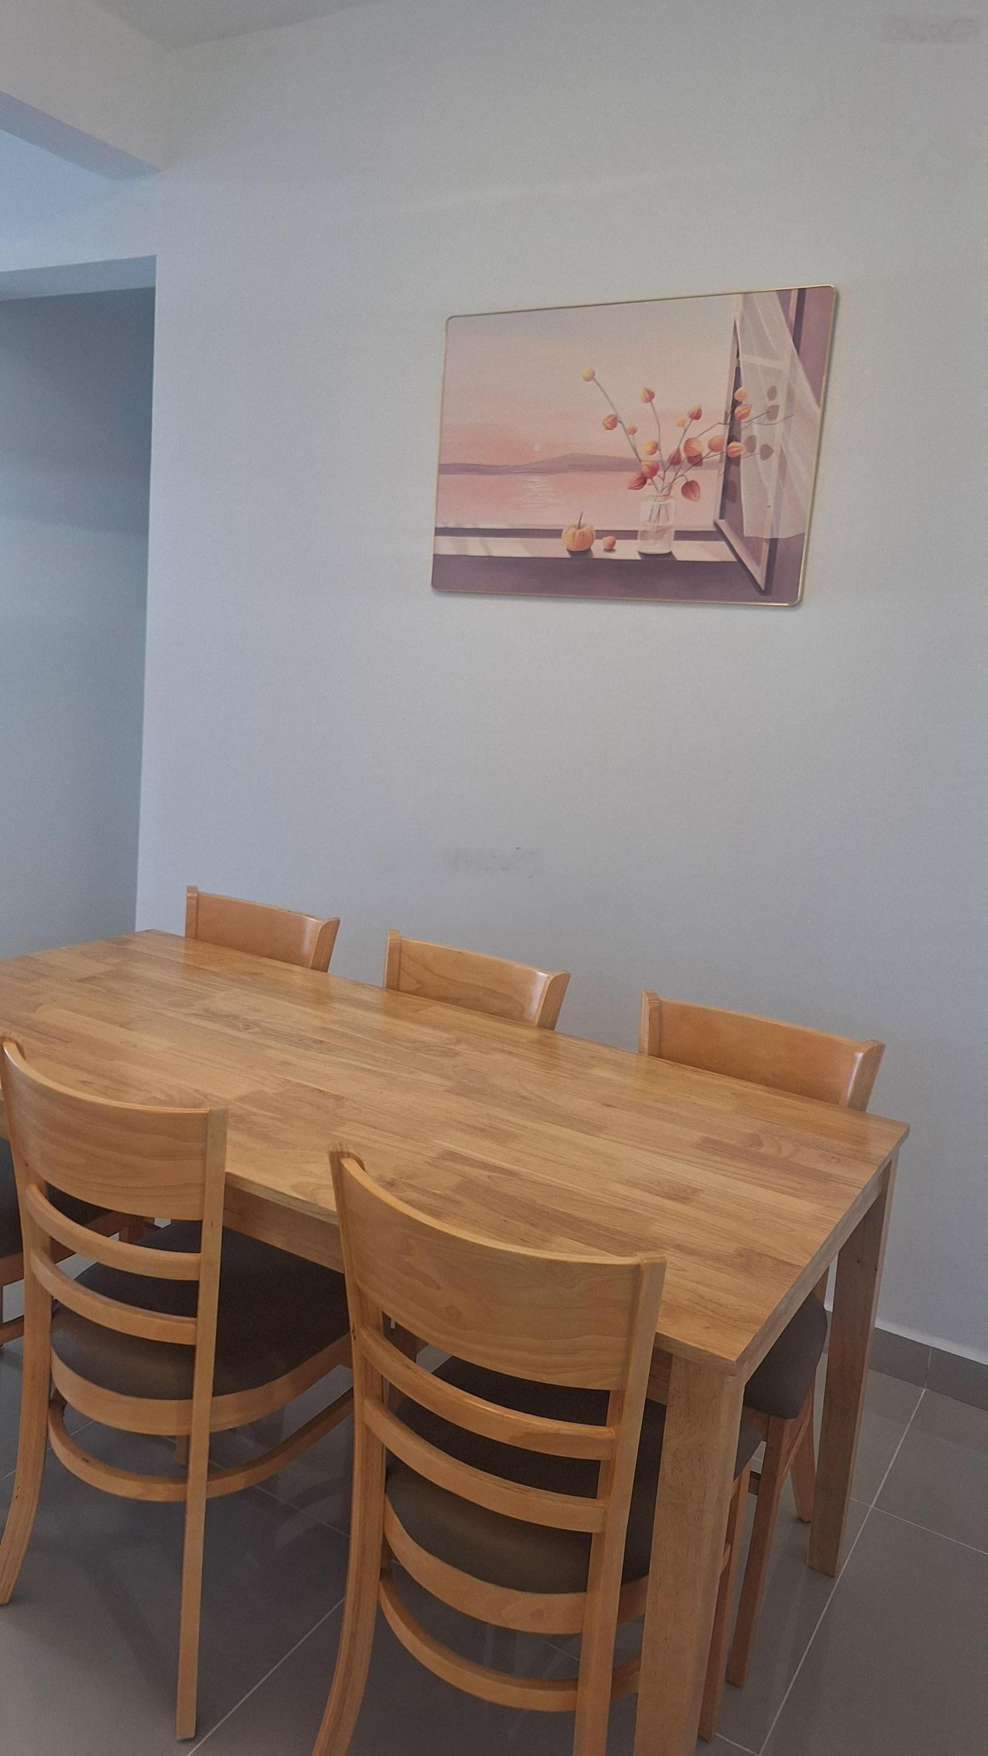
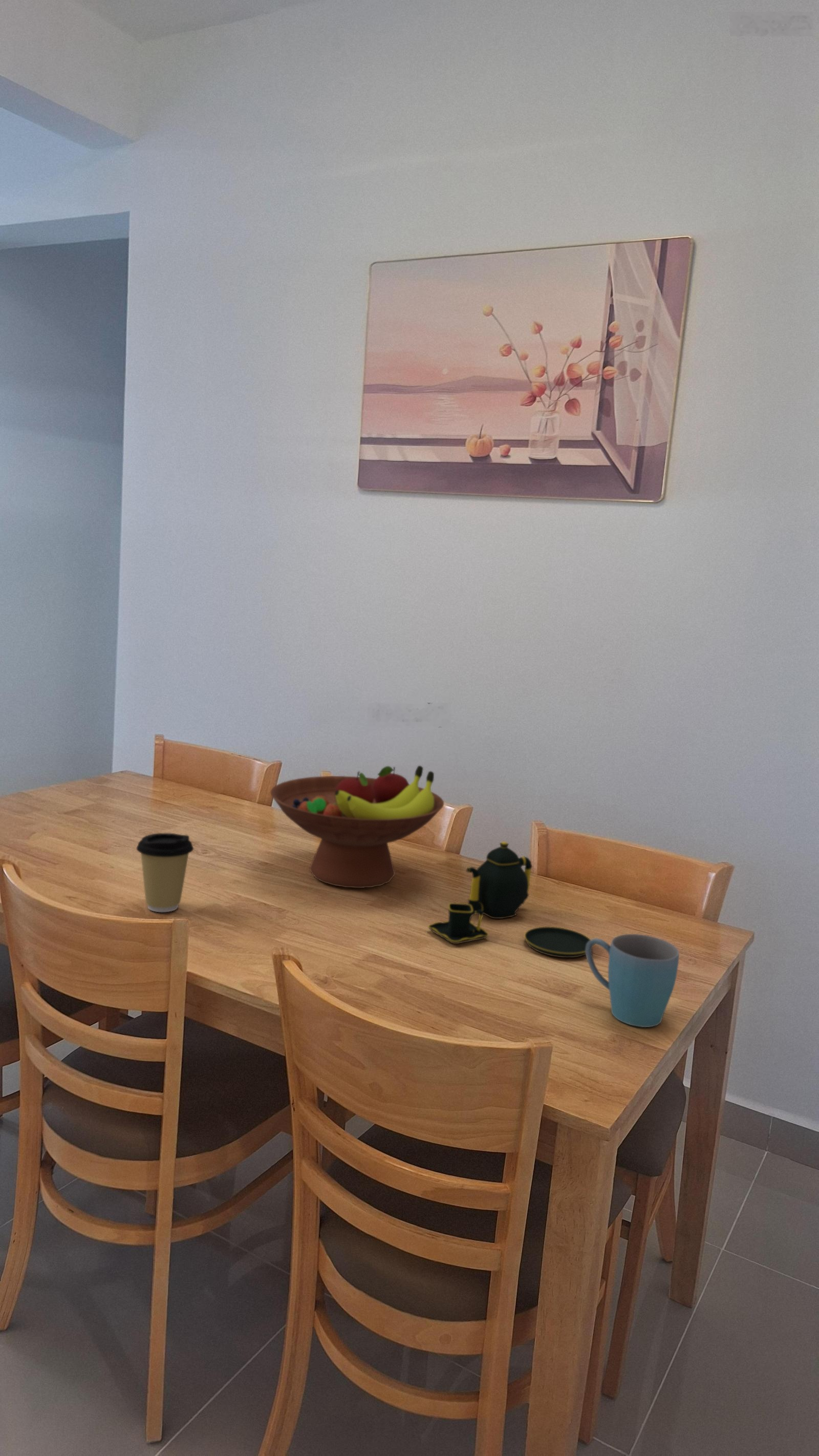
+ teapot (511, 897)
+ coffee cup (164, 872)
+ fruit bowl (356, 820)
+ mug (628, 977)
